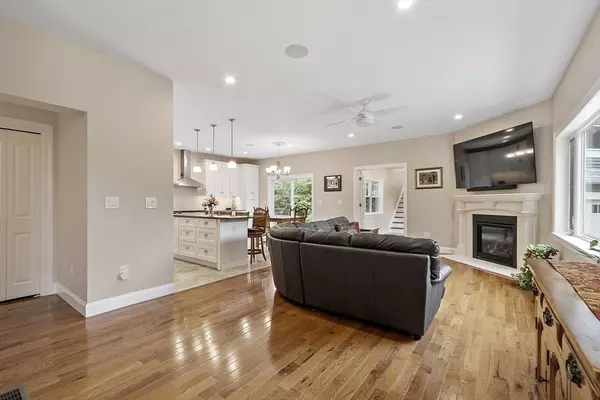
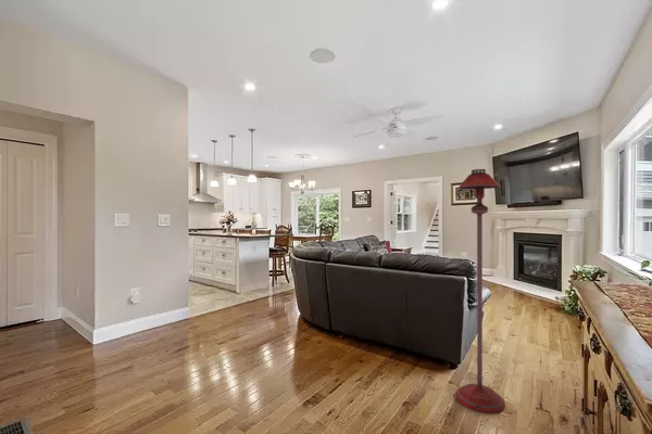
+ floor lamp (479, 284)
